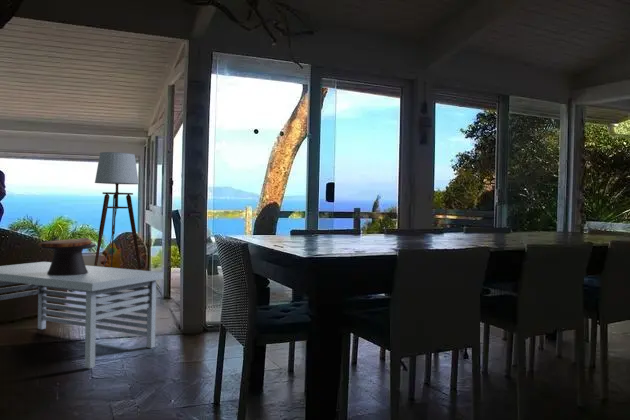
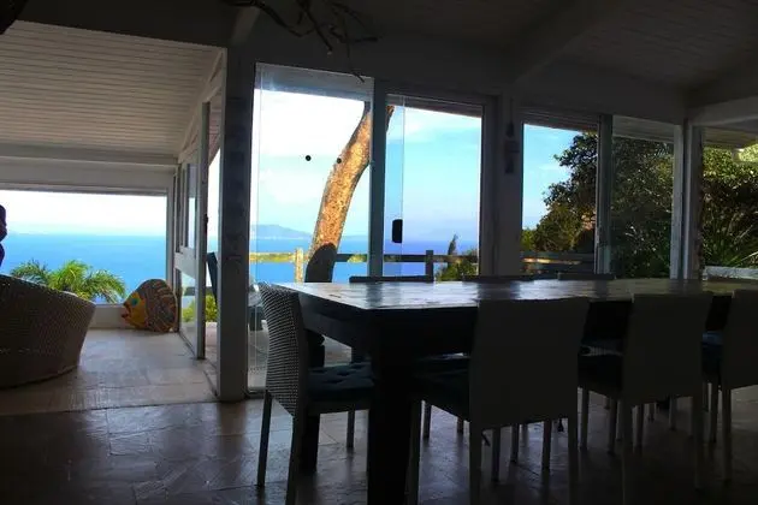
- coffee table (64, 308)
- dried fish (70, 256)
- floor lamp (104, 222)
